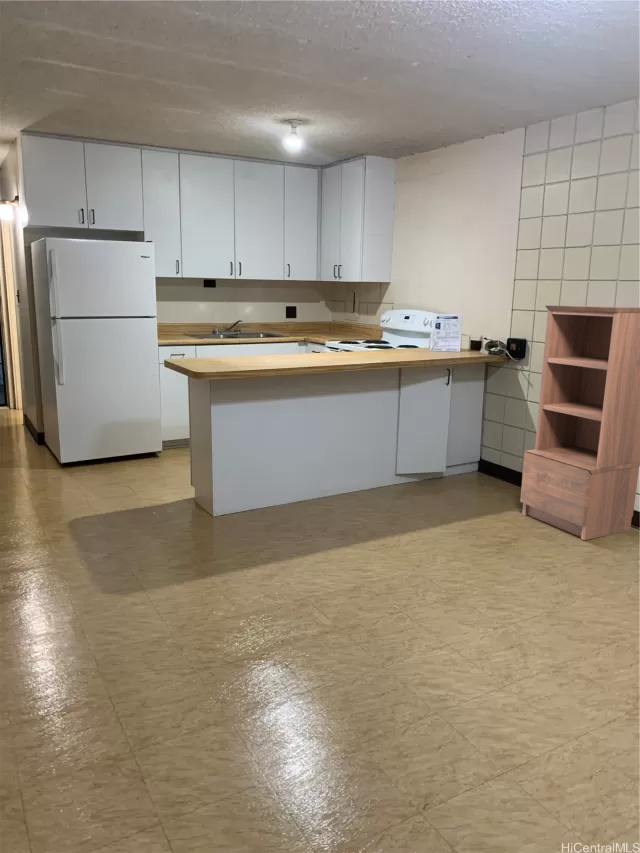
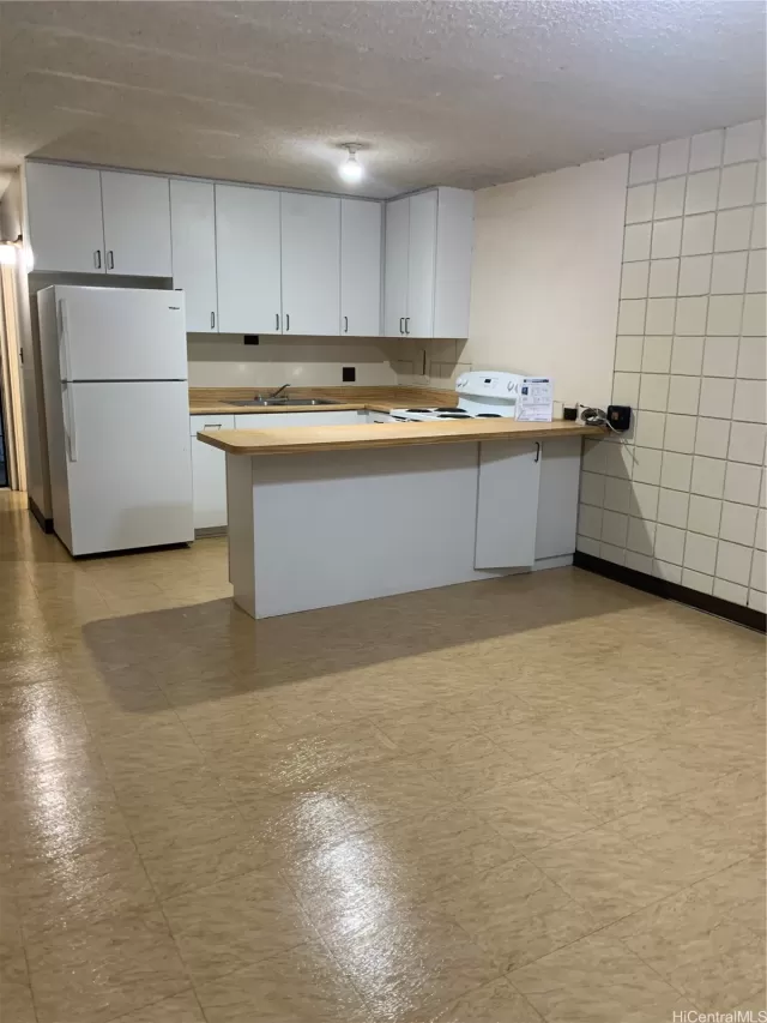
- shelving unit (584, 418)
